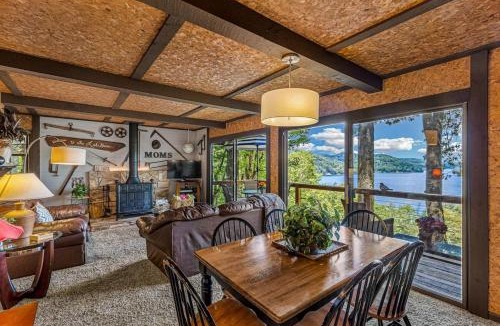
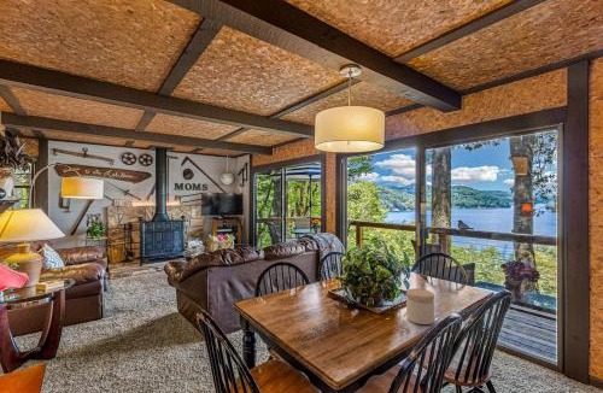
+ jar (420, 306)
